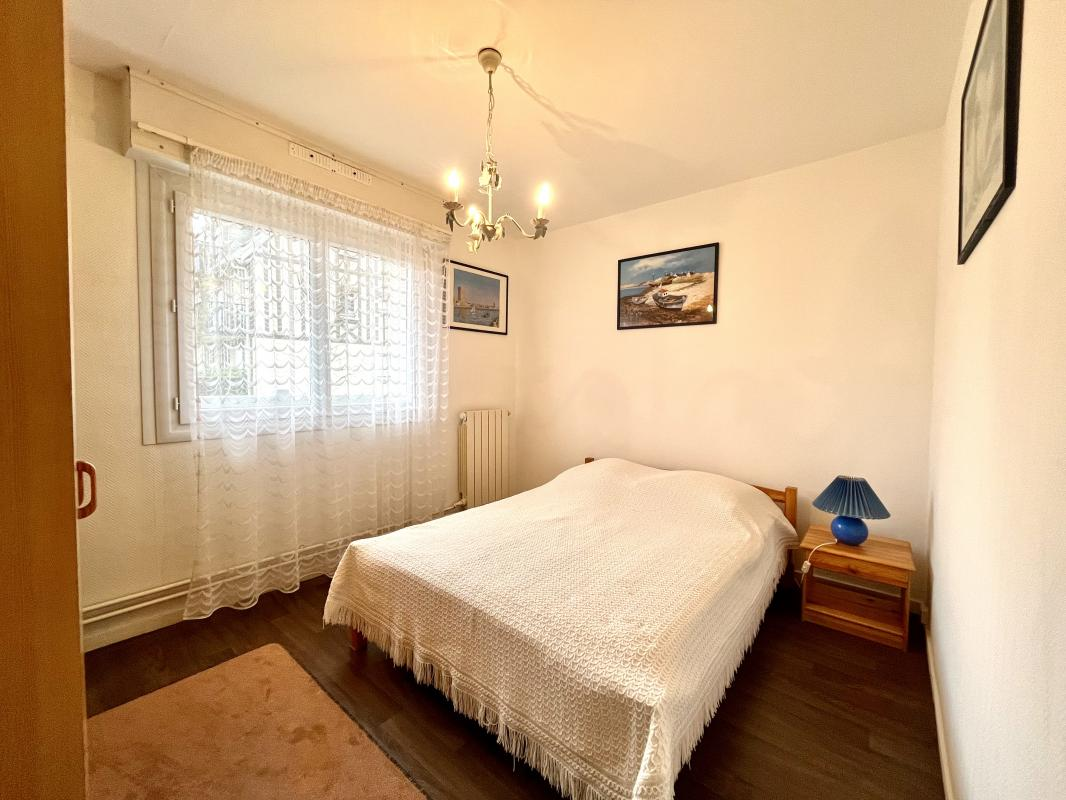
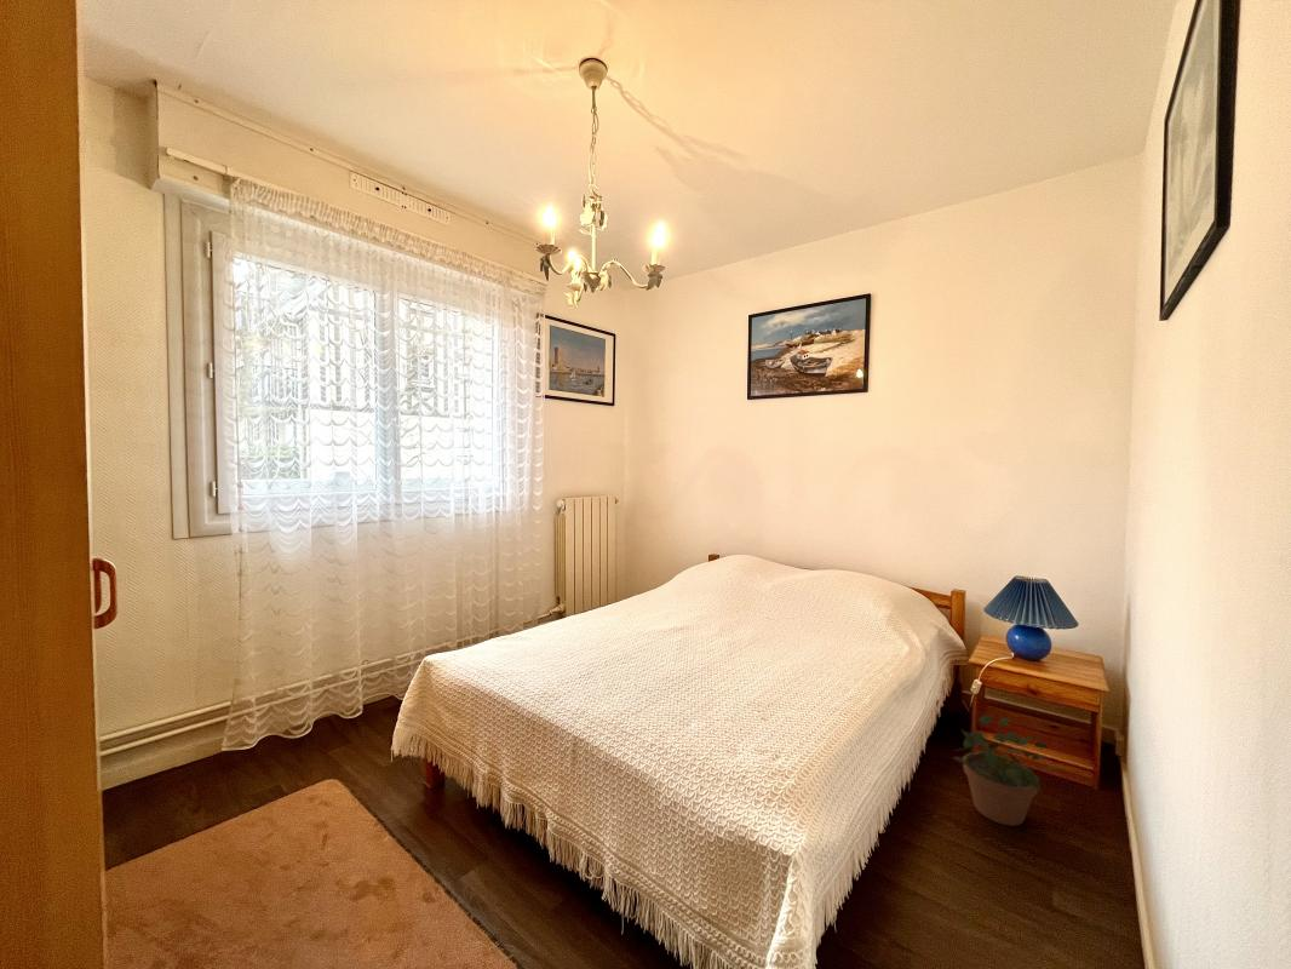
+ potted plant (997, 773)
